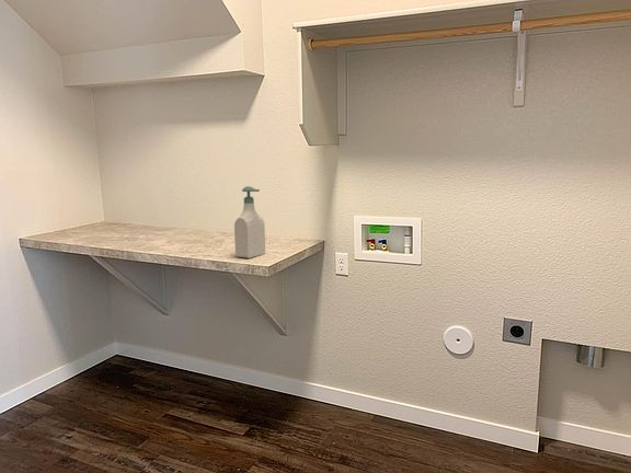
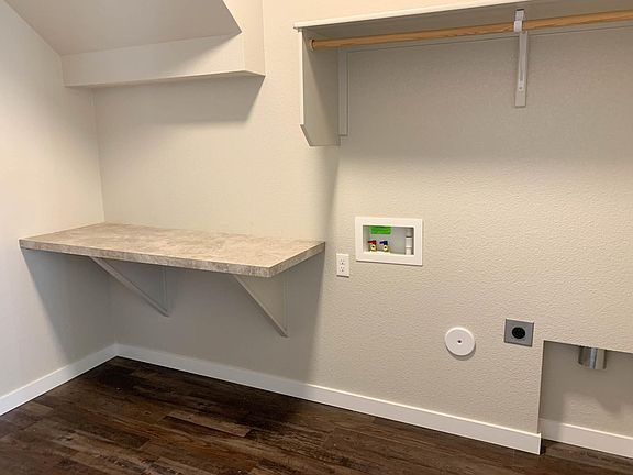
- soap bottle (251, 221)
